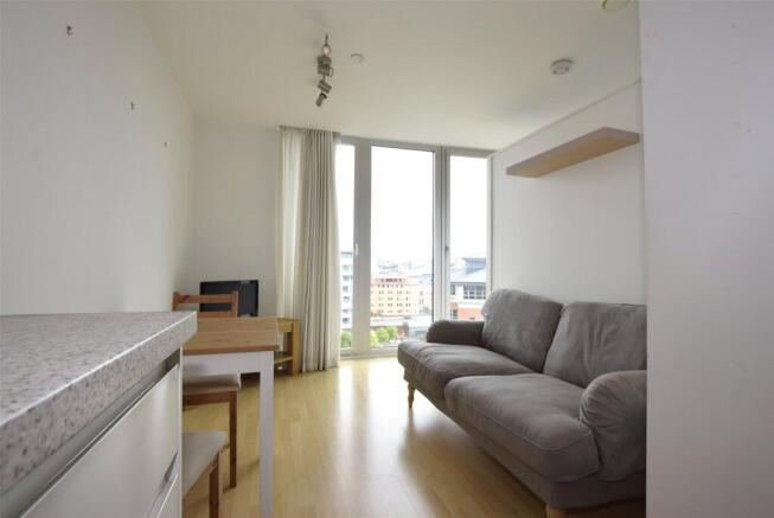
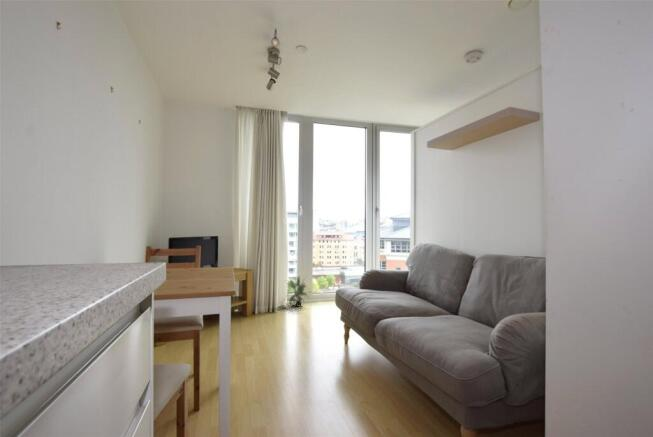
+ potted plant (298, 291)
